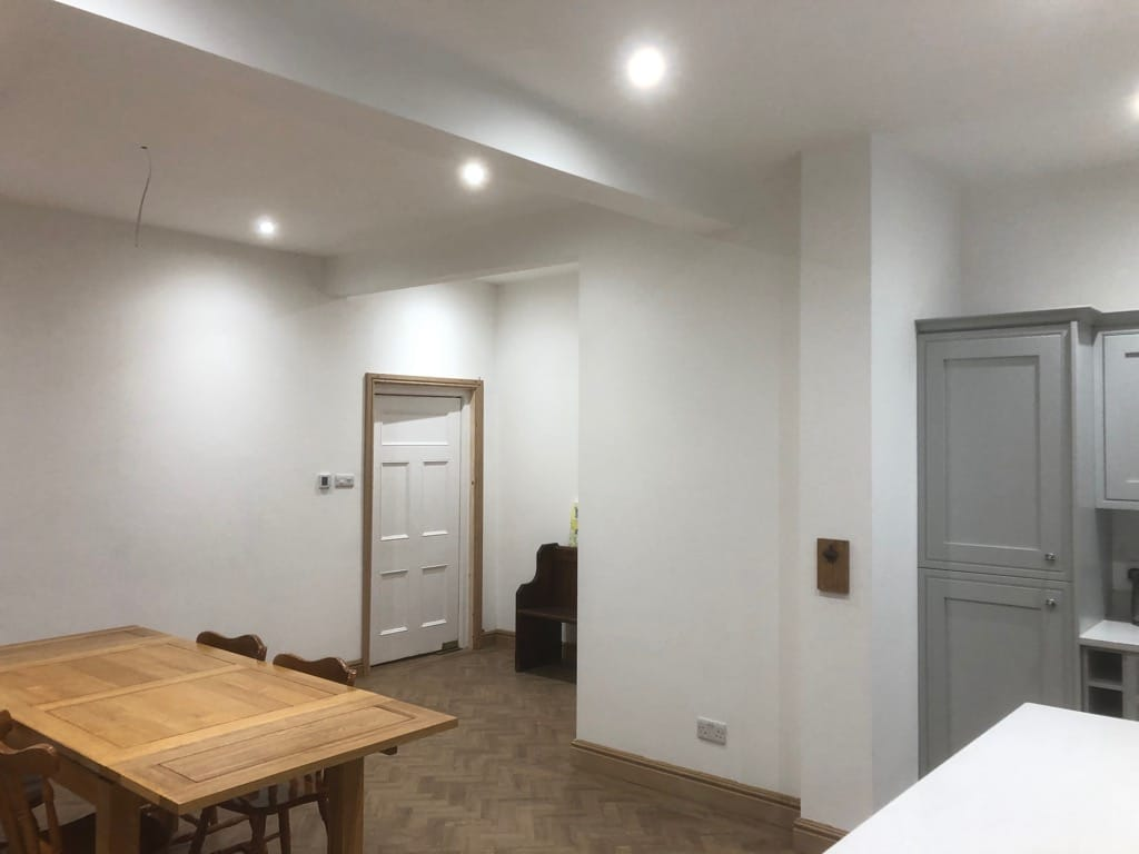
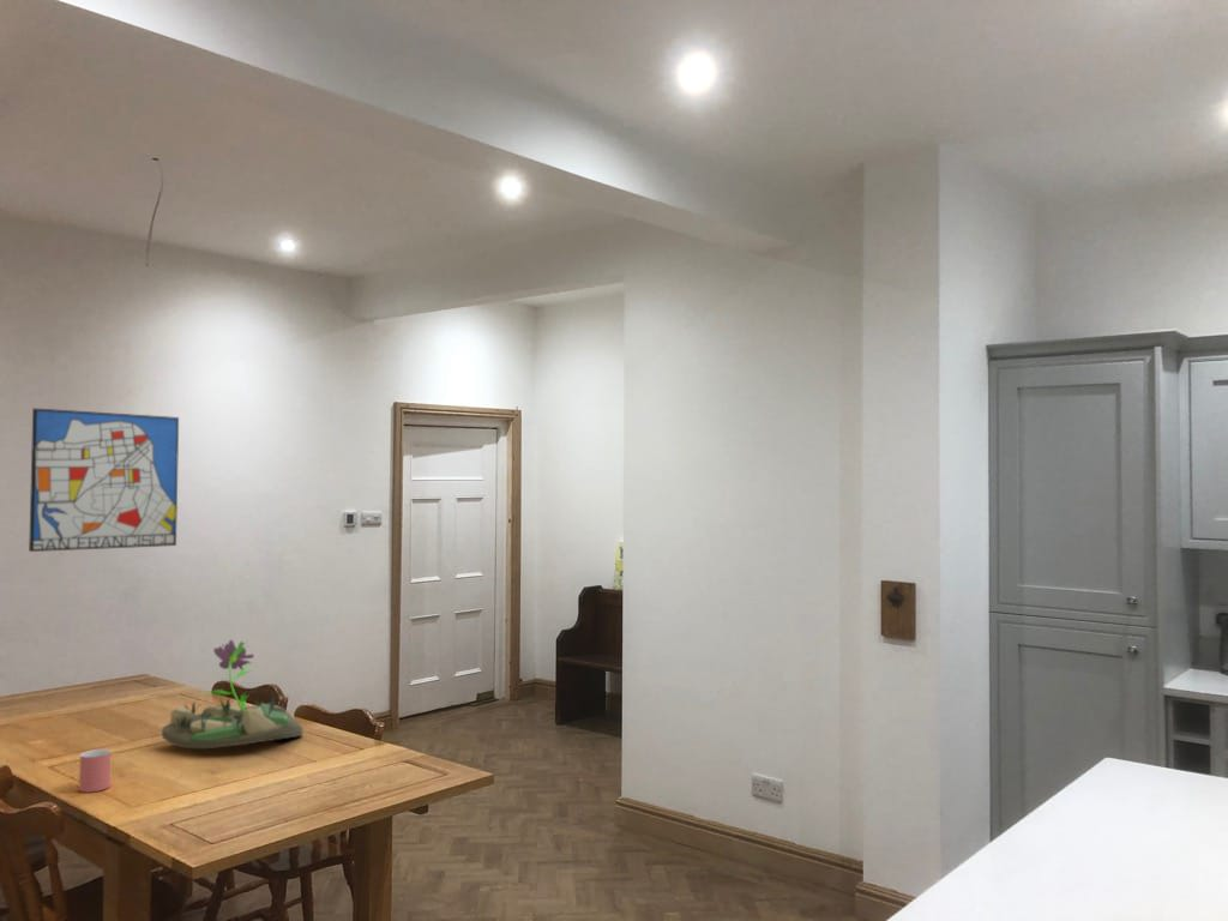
+ cup (92, 769)
+ flower arrangement (234, 691)
+ wall art (108, 480)
